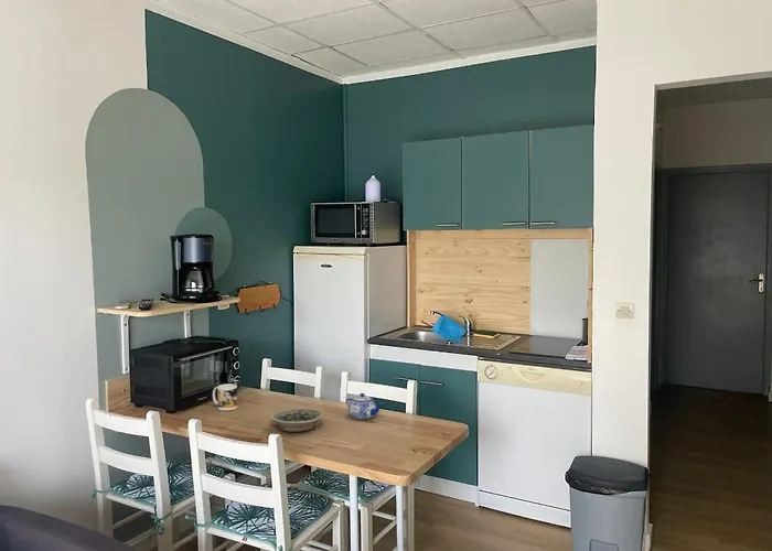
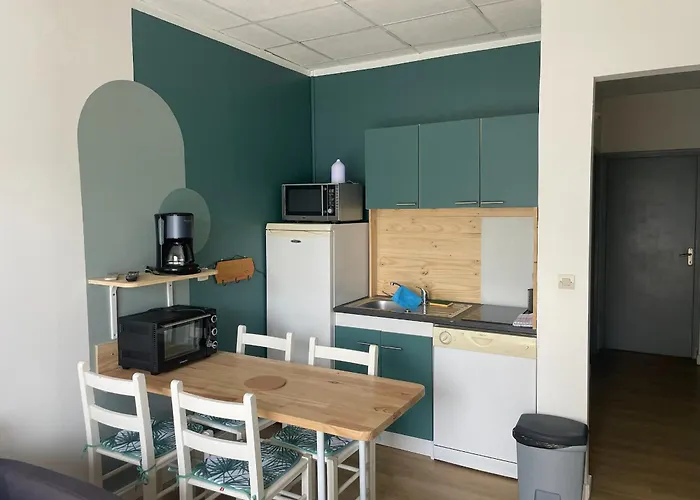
- bowl (297, 421)
- mug (224, 396)
- teapot (364, 406)
